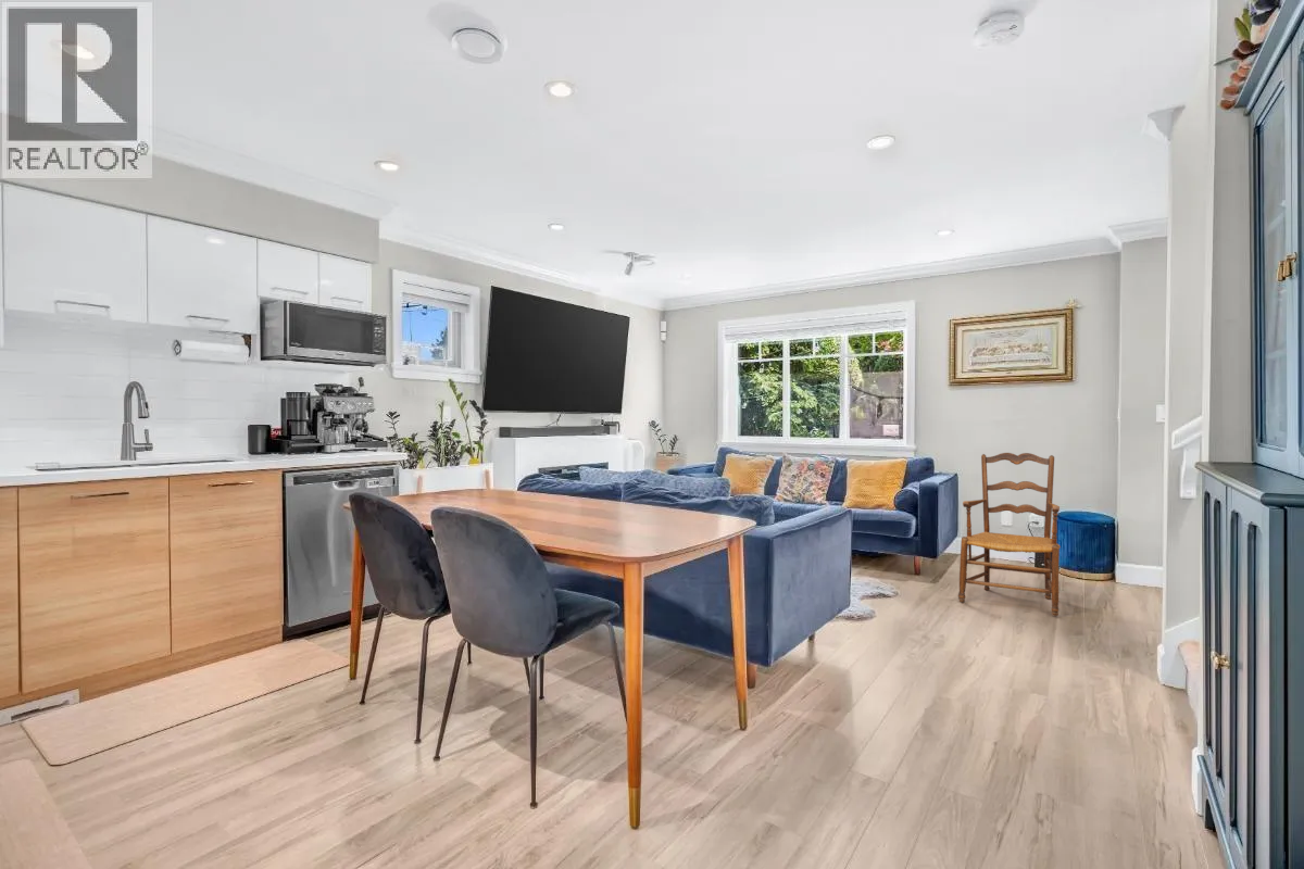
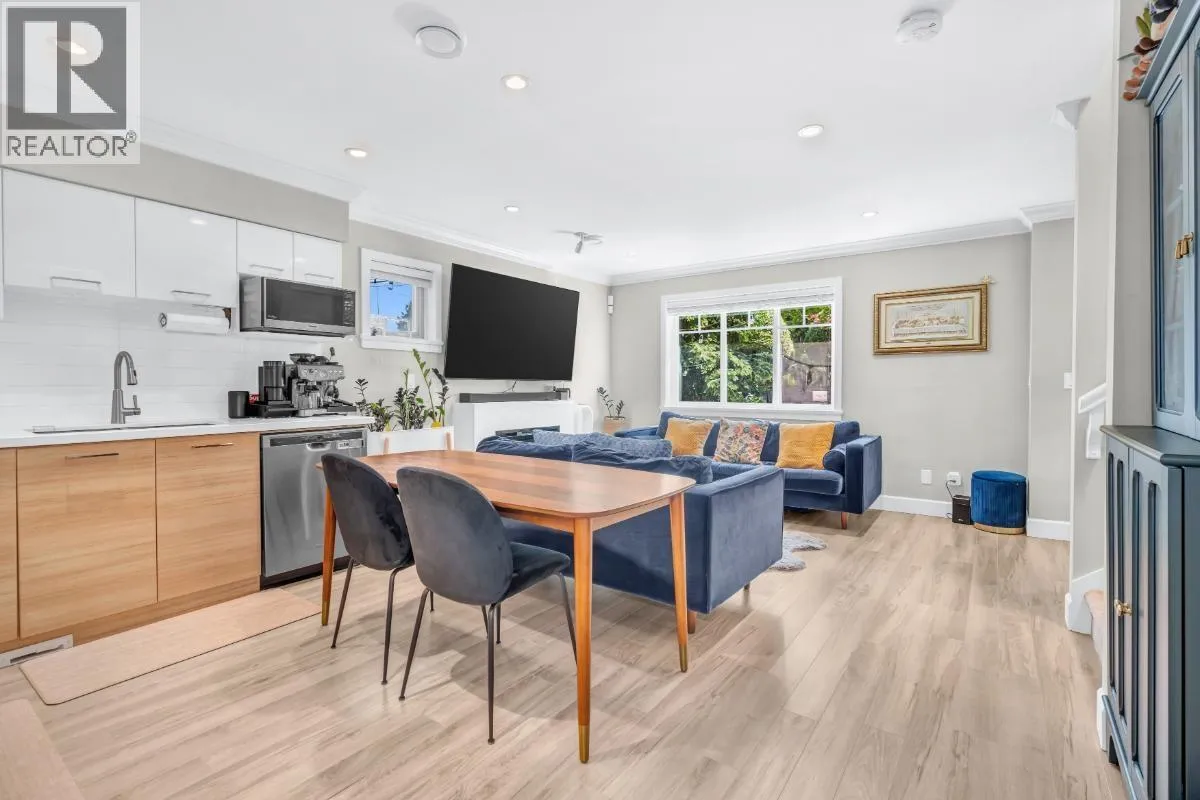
- armchair (1013, 534)
